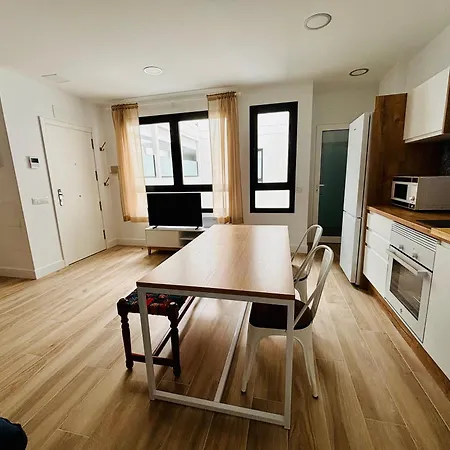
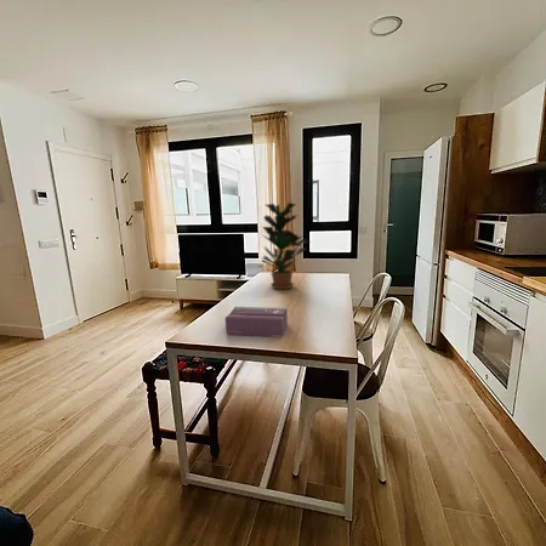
+ potted plant (285, 245)
+ tissue box (257, 320)
